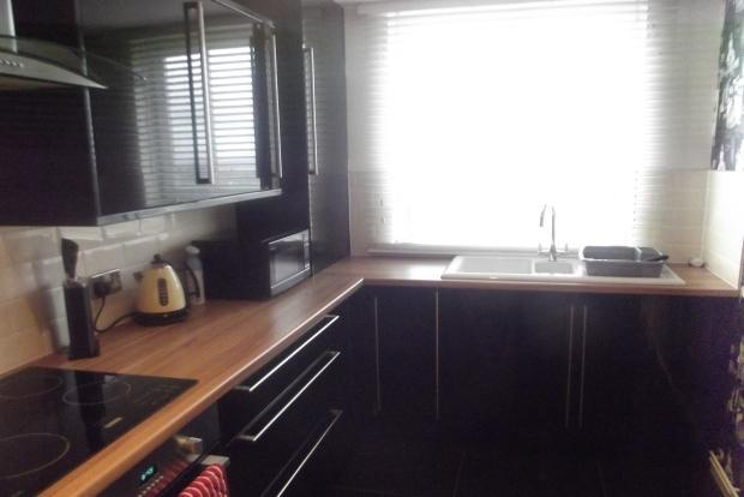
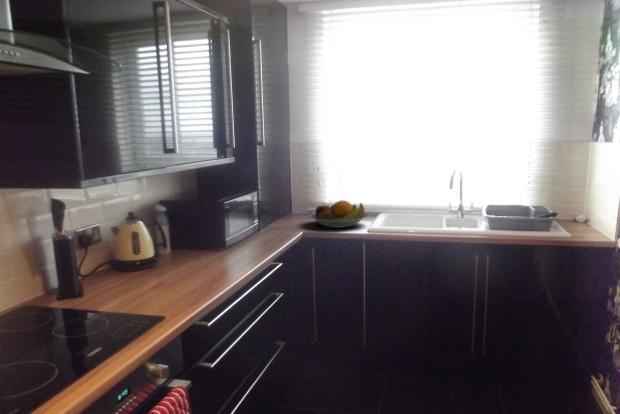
+ fruit bowl (338, 212)
